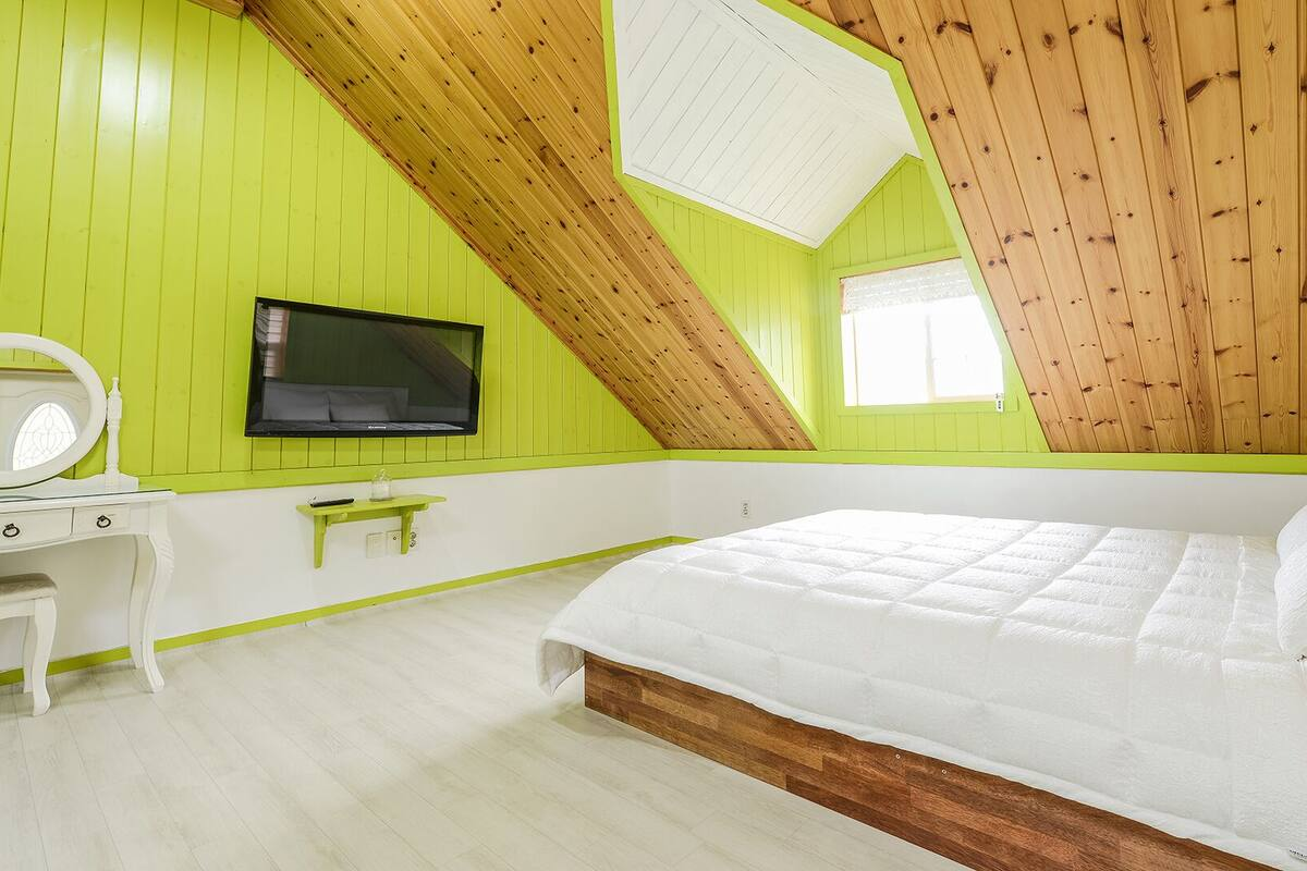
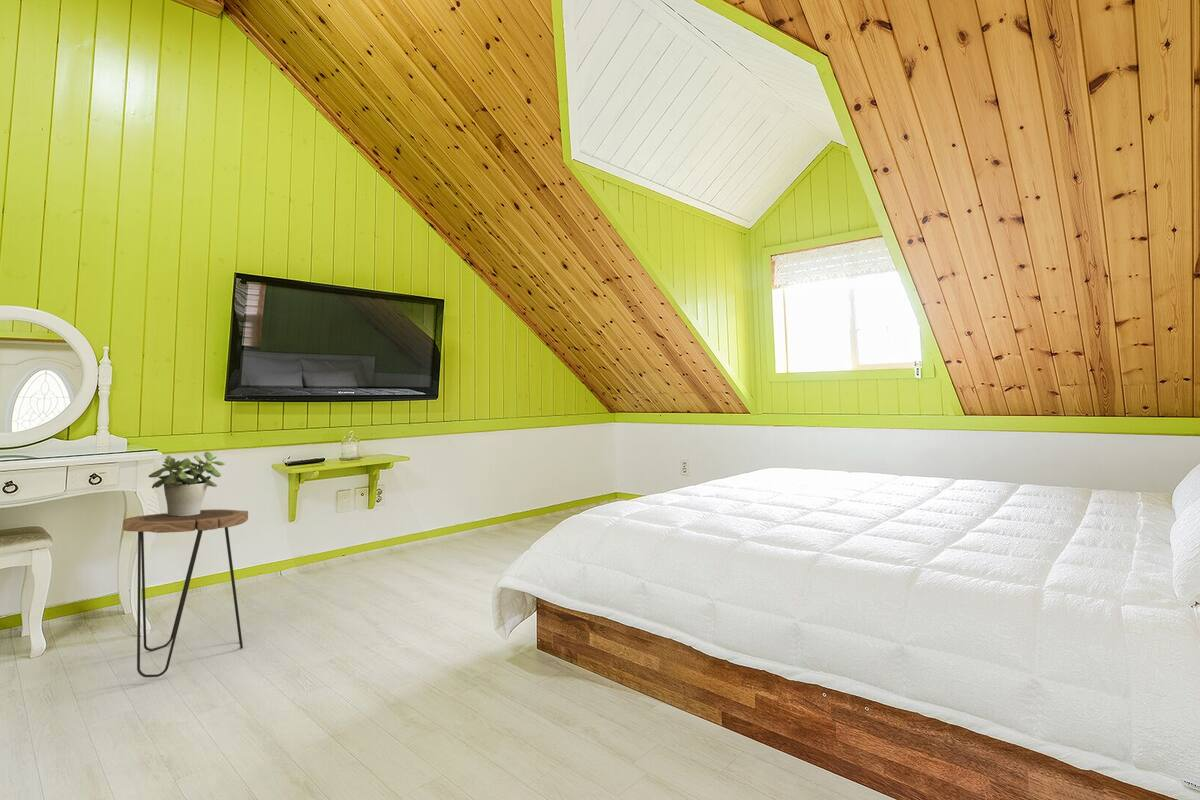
+ side table (186, 585)
+ potted plant (189, 483)
